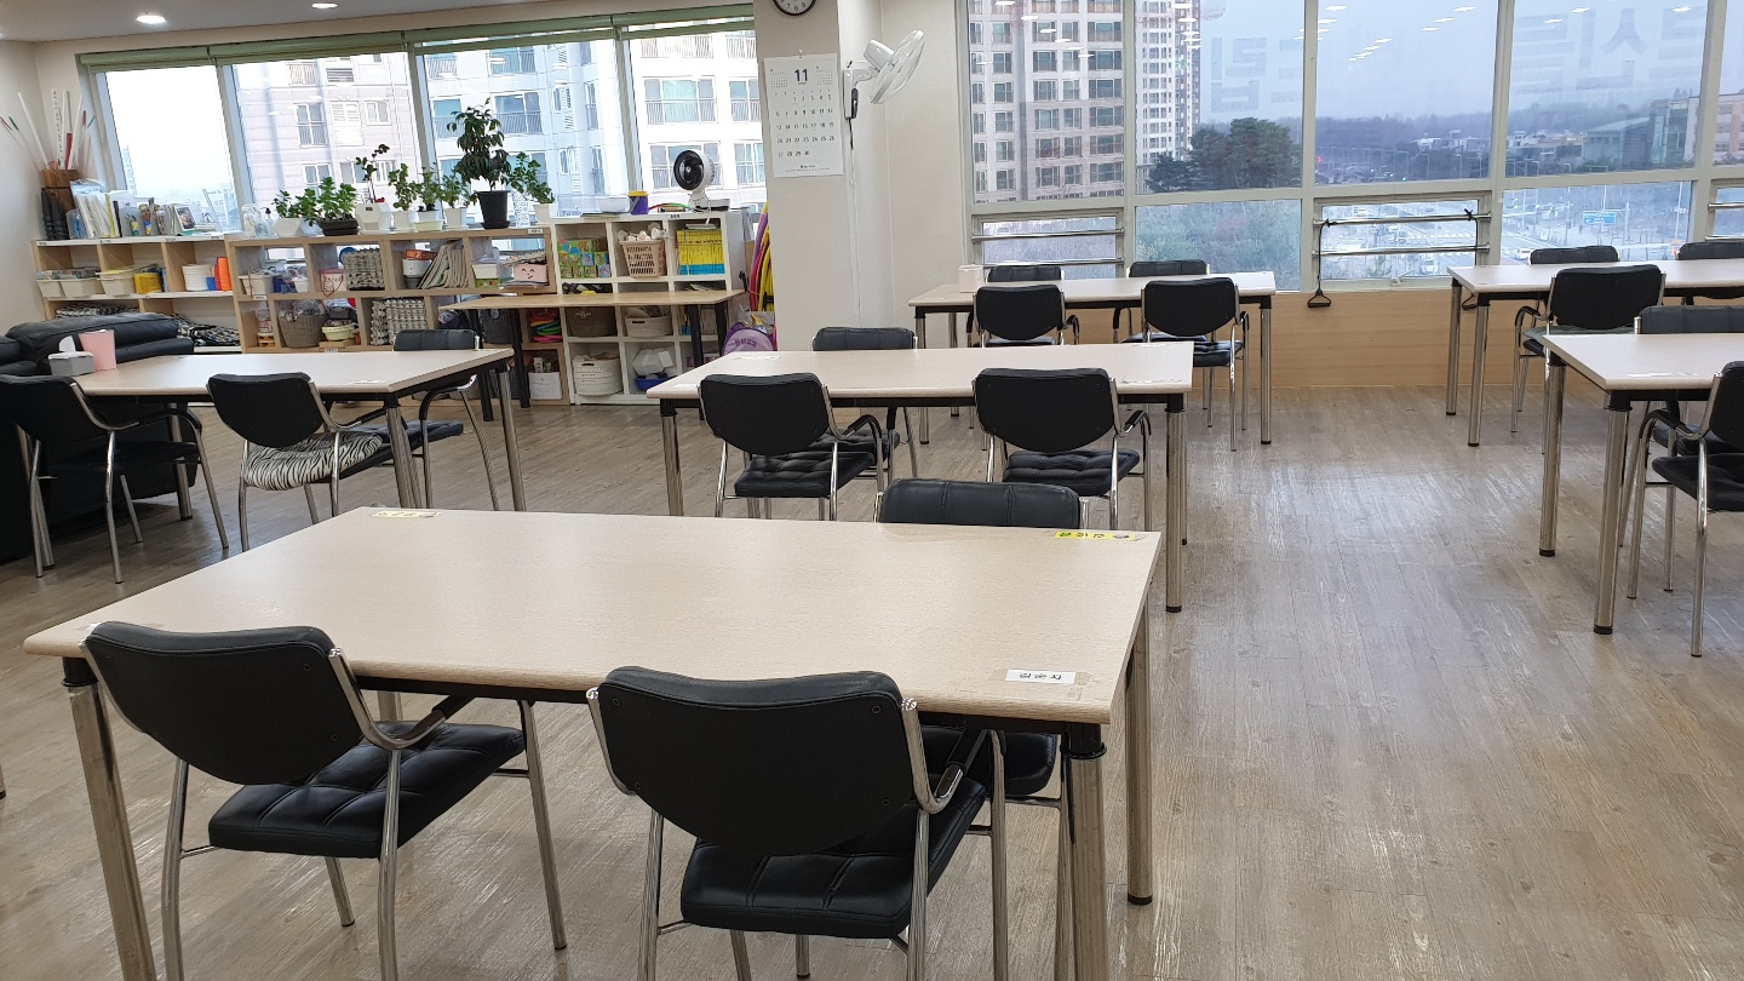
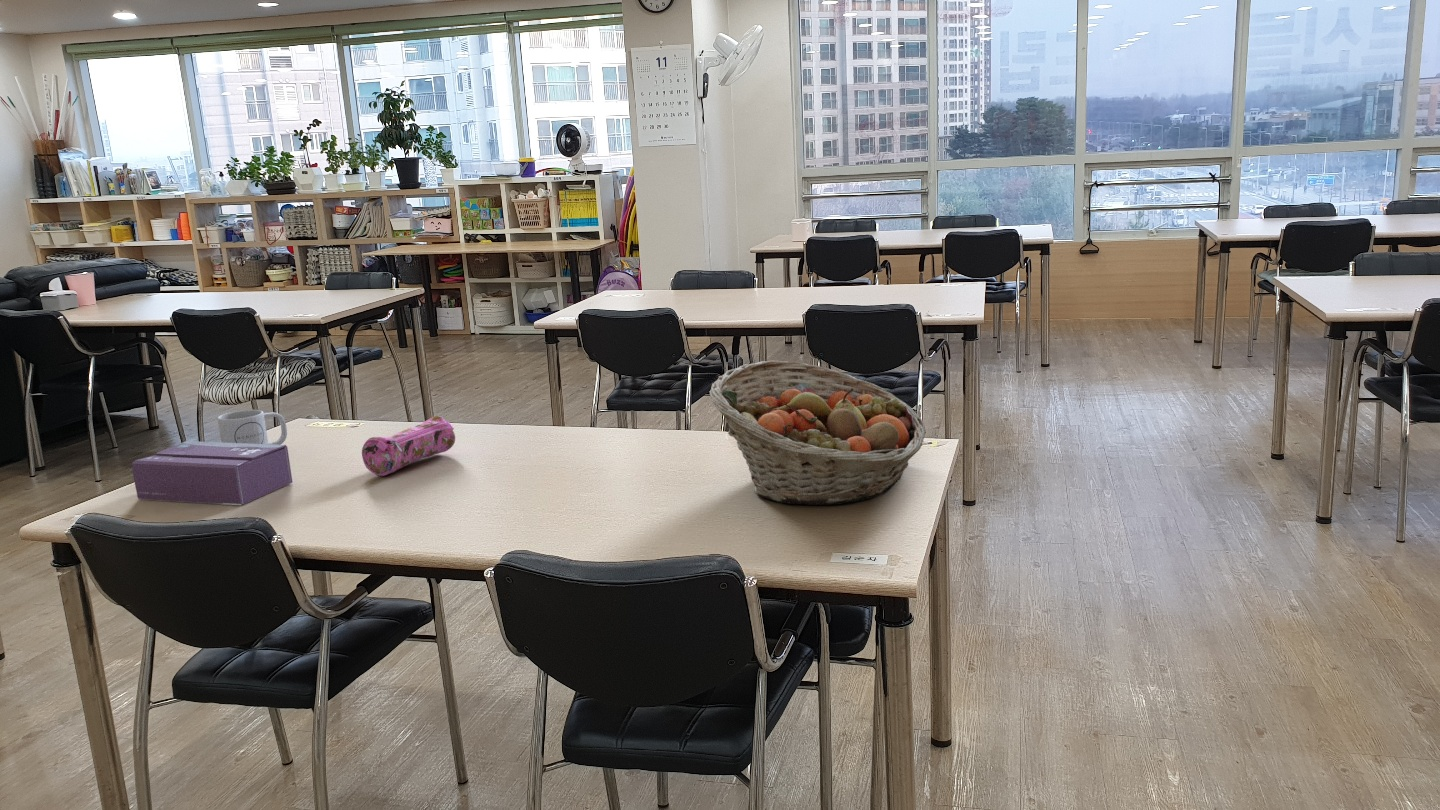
+ tissue box (213, 471)
+ pencil case (410, 444)
+ fruit basket (819, 426)
+ mug (254, 433)
